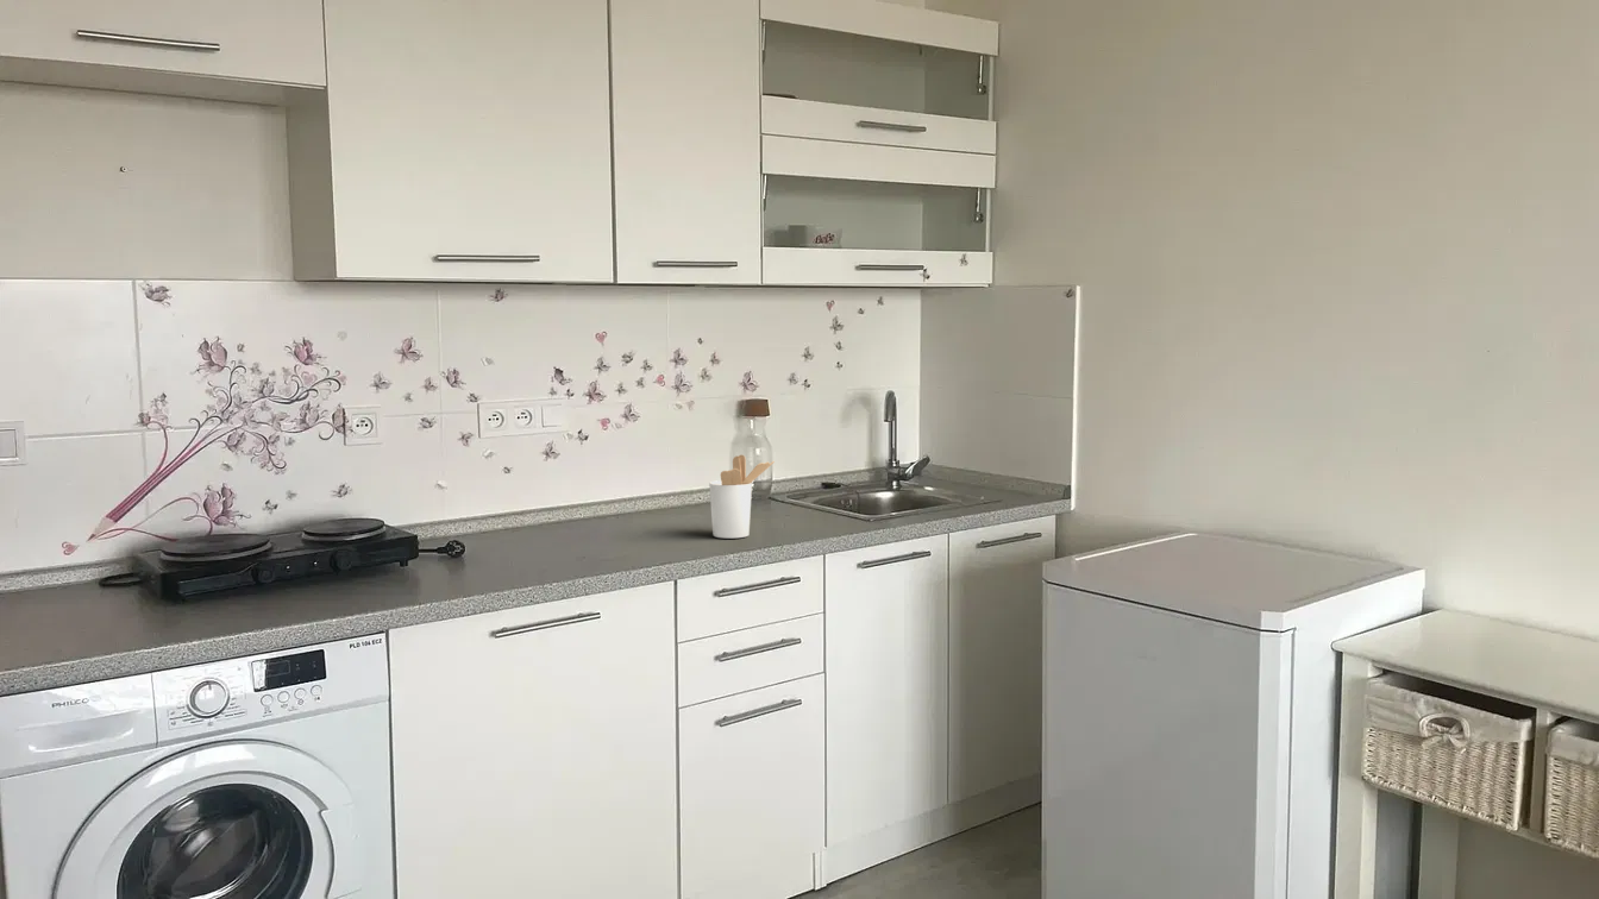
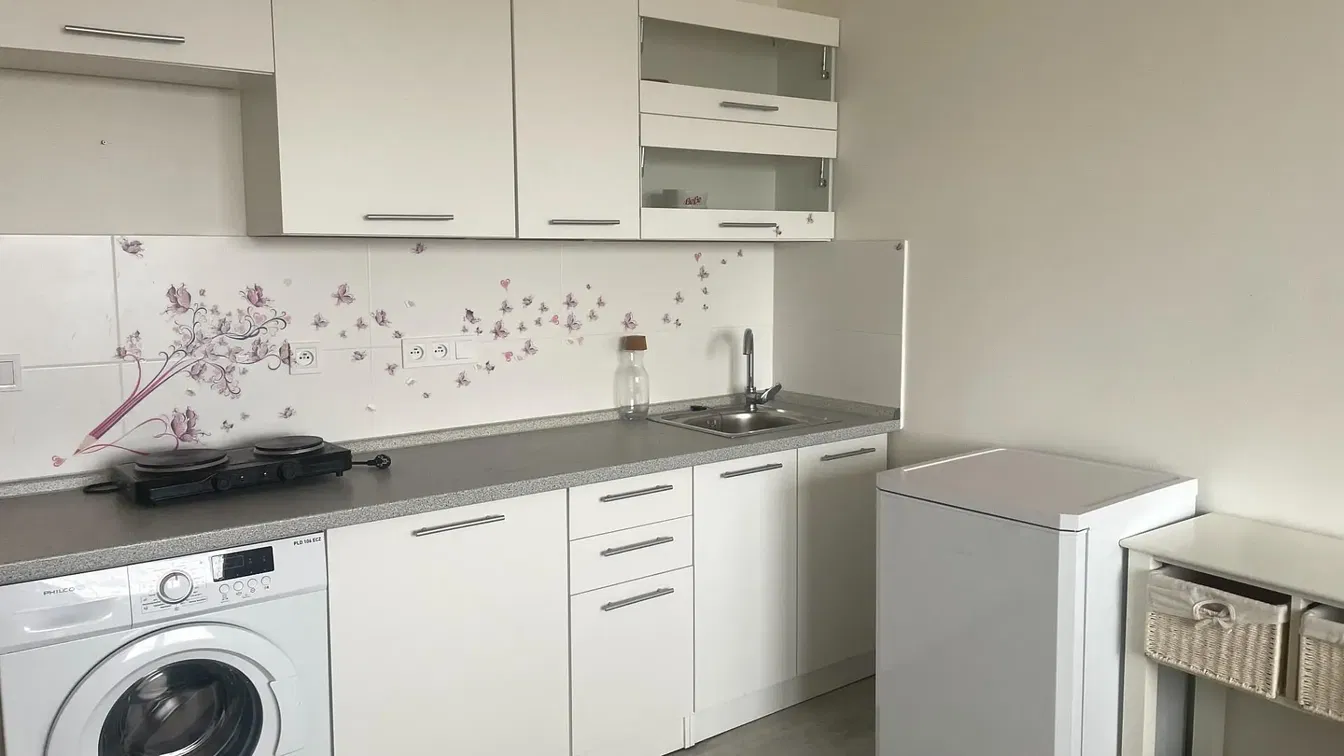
- utensil holder (741, 496)
